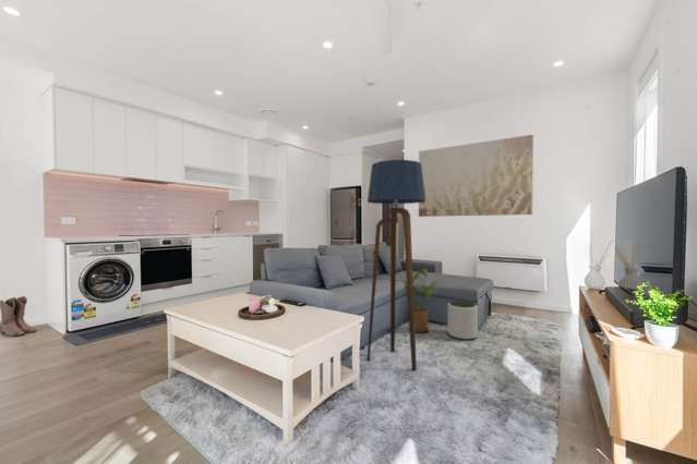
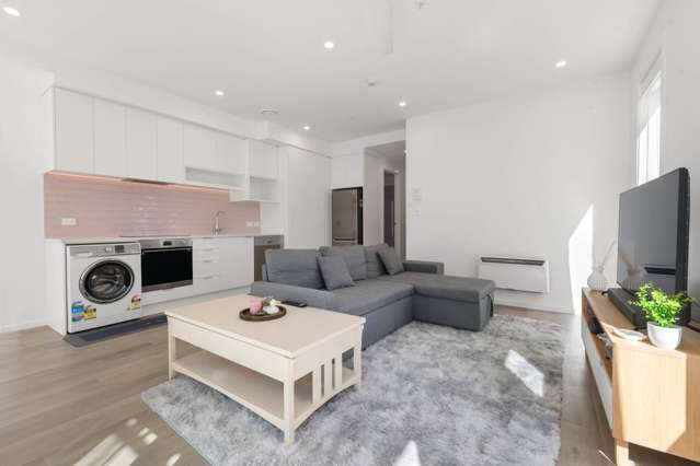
- wall art (470, 180)
- floor lamp (395, 264)
- plant pot (462, 319)
- house plant (420, 300)
- boots (17, 315)
